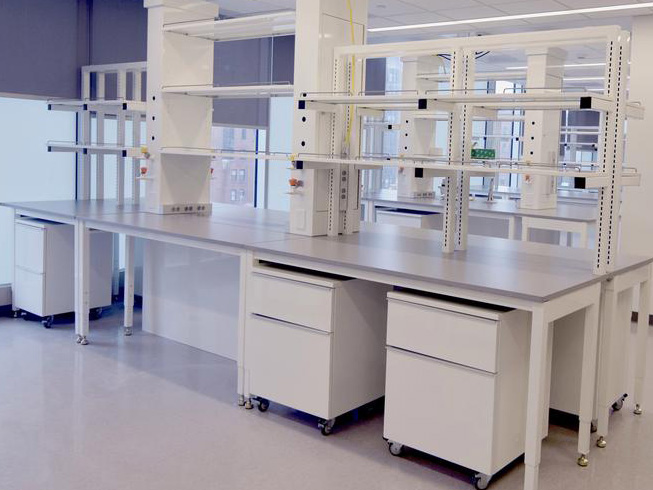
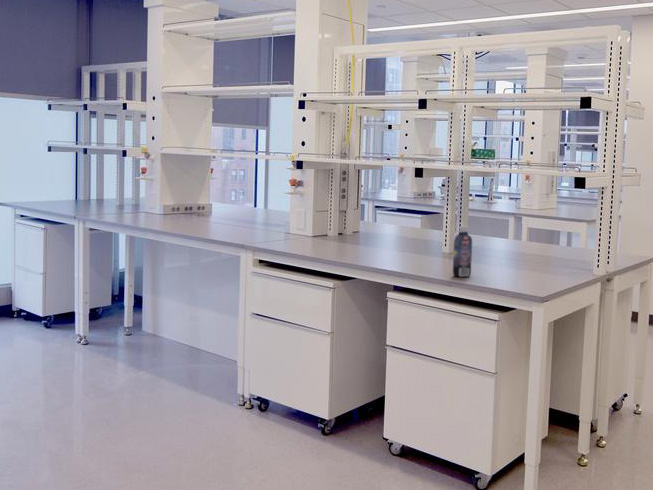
+ bottle (462, 251)
